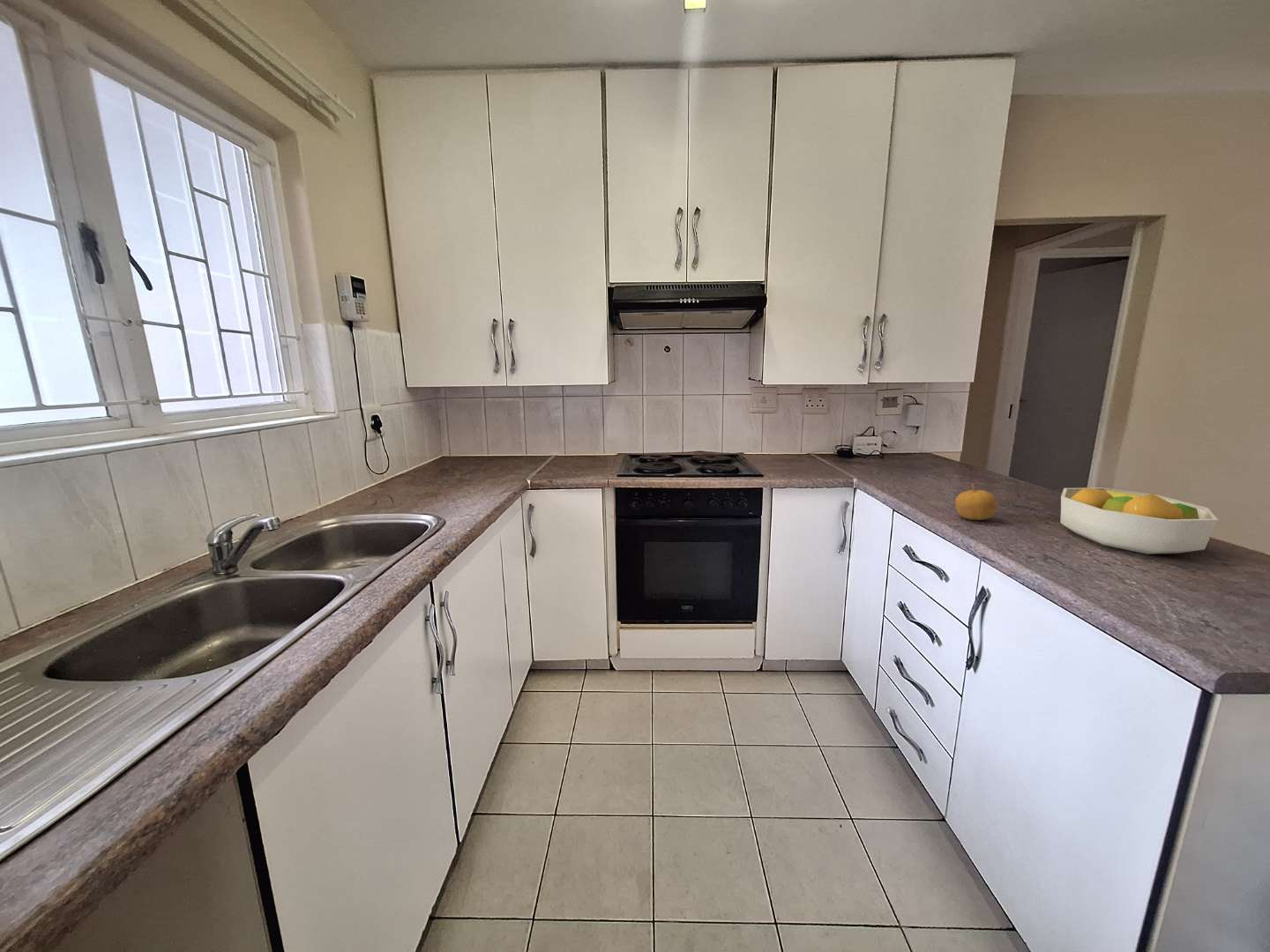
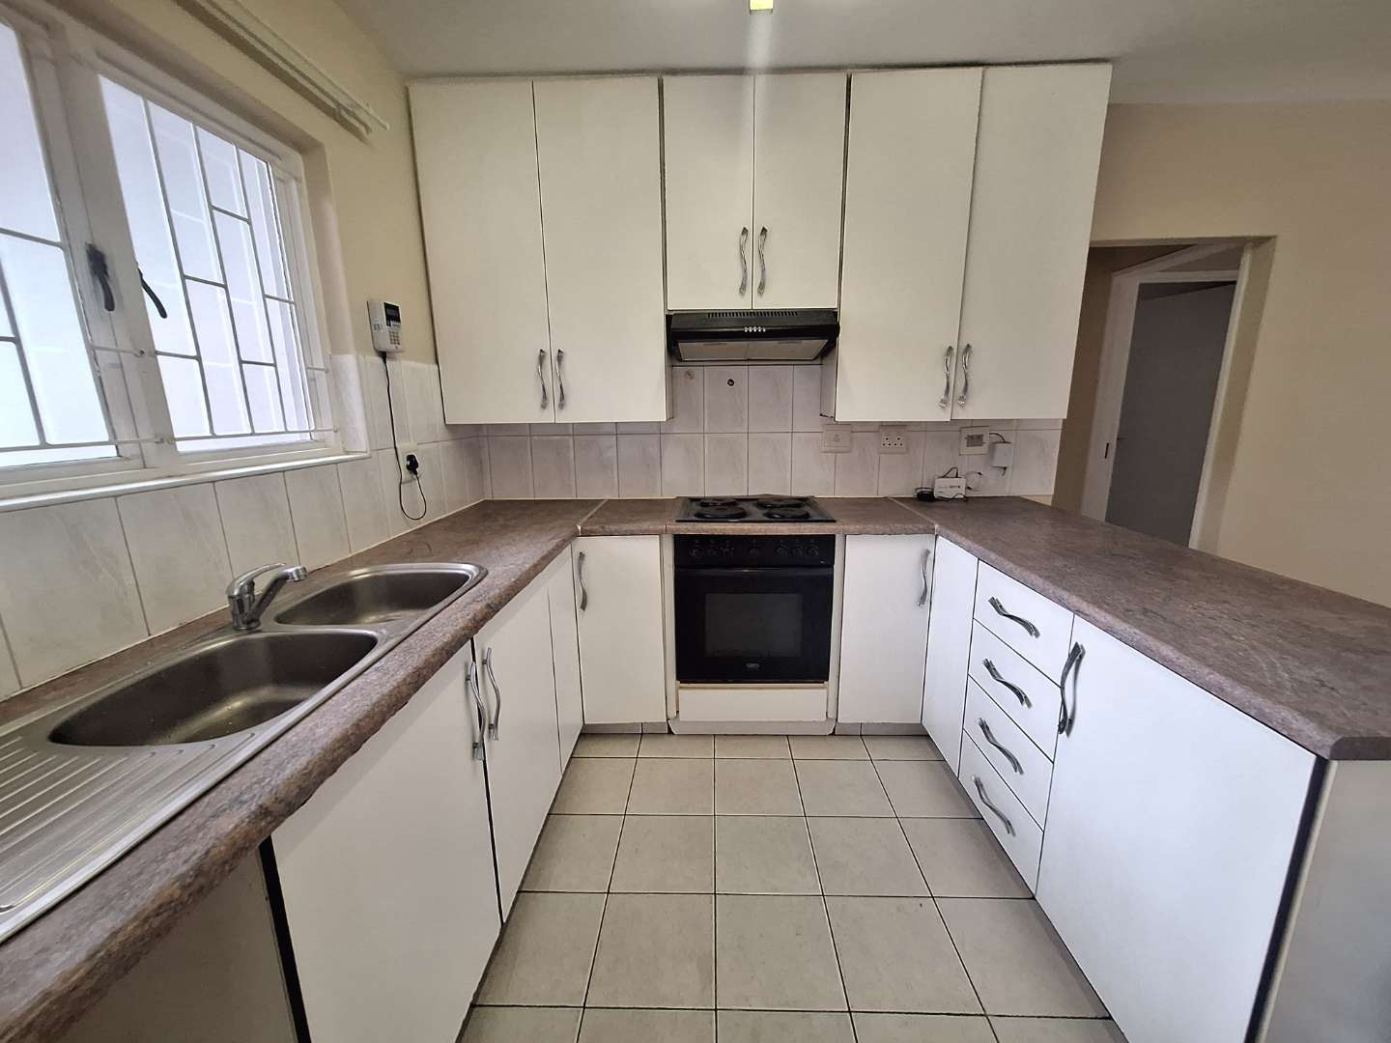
- fruit bowl (1128, 511)
- fruit (975, 501)
